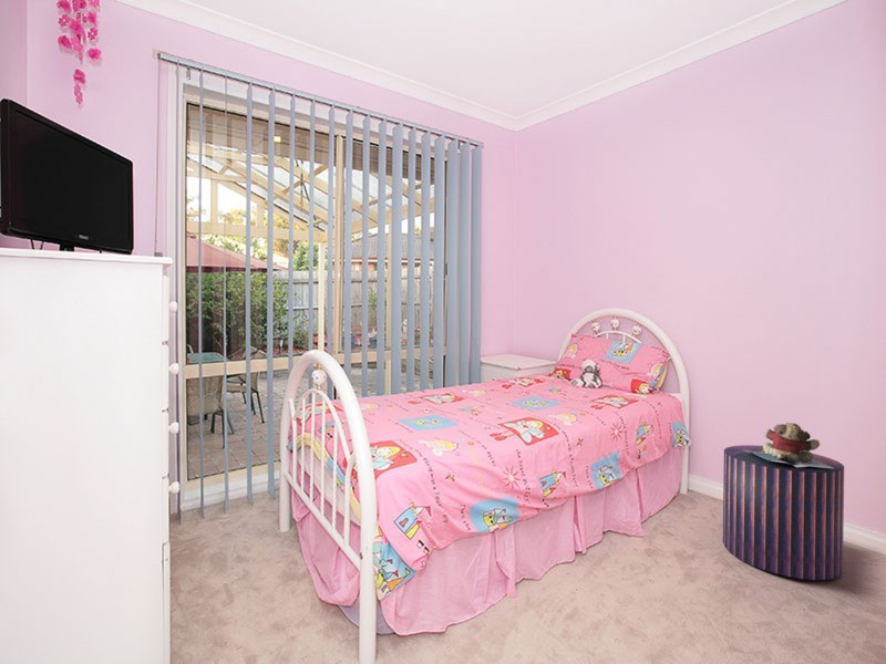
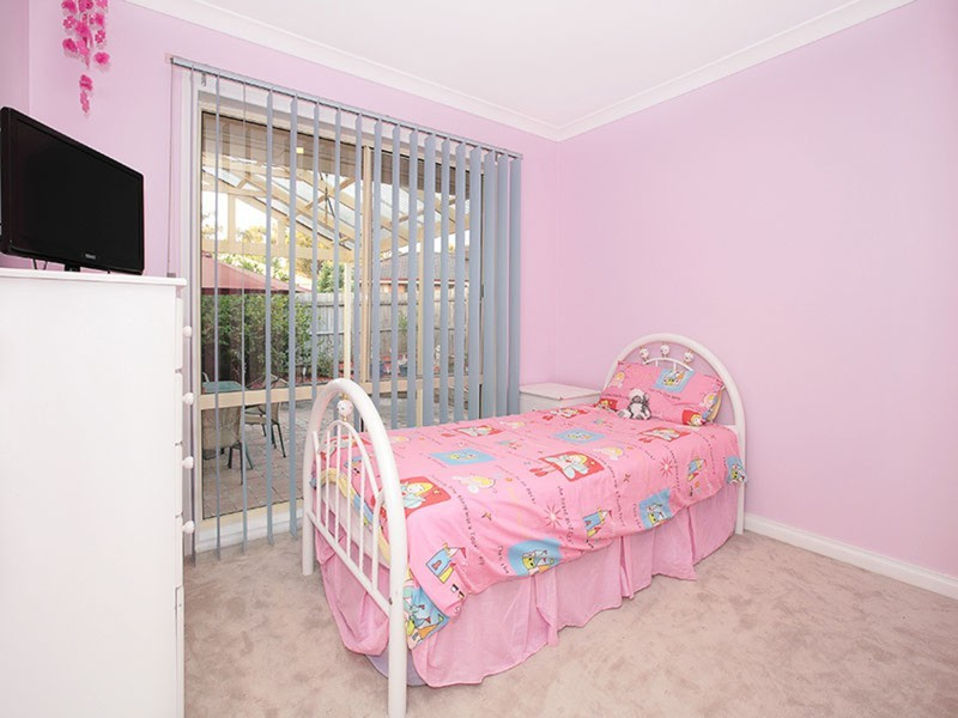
- teddy bear (785, 439)
- pouf (780, 505)
